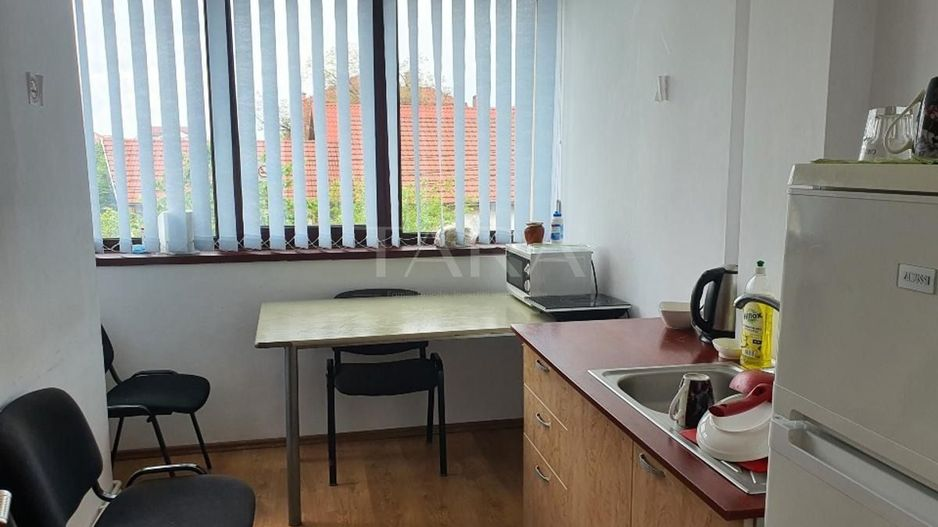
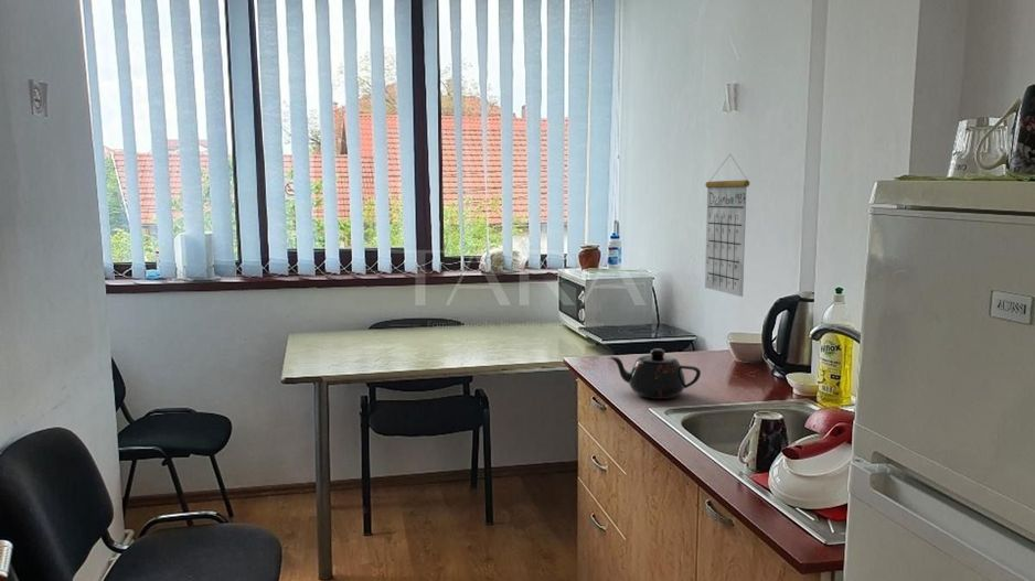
+ calendar (725, 223)
+ teapot (653, 372)
